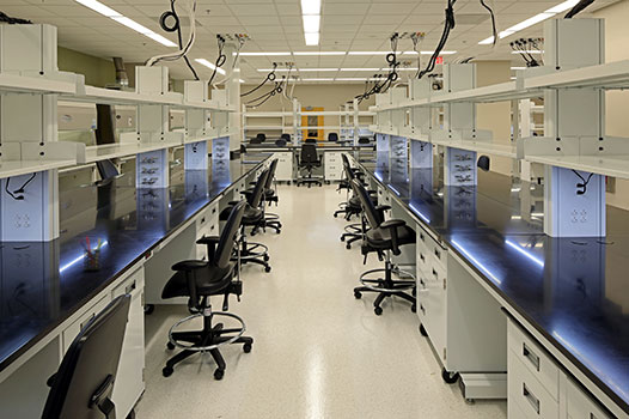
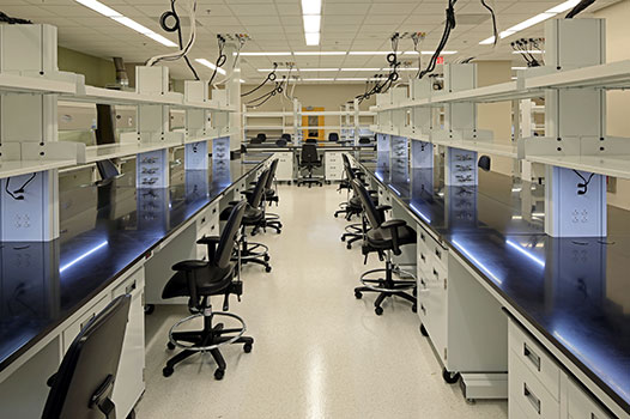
- pen holder (92, 251)
